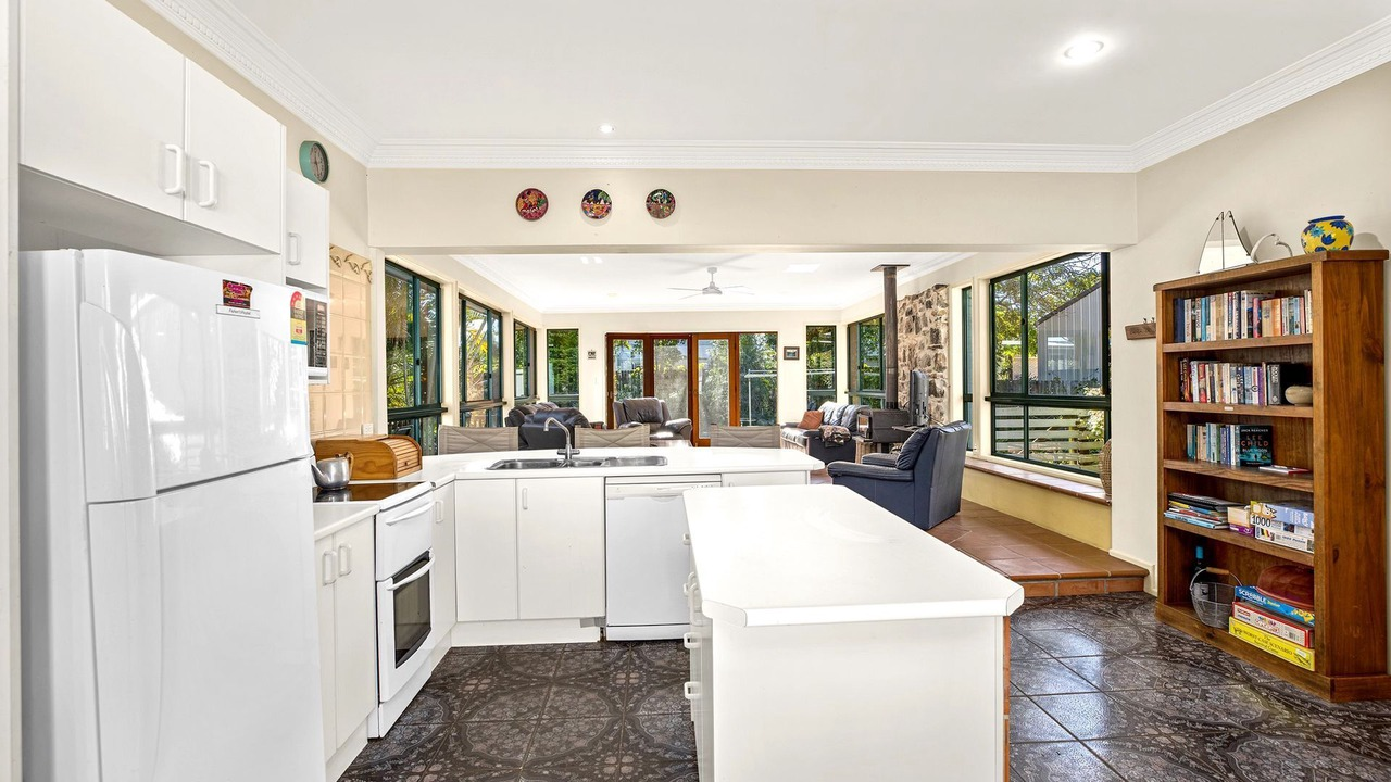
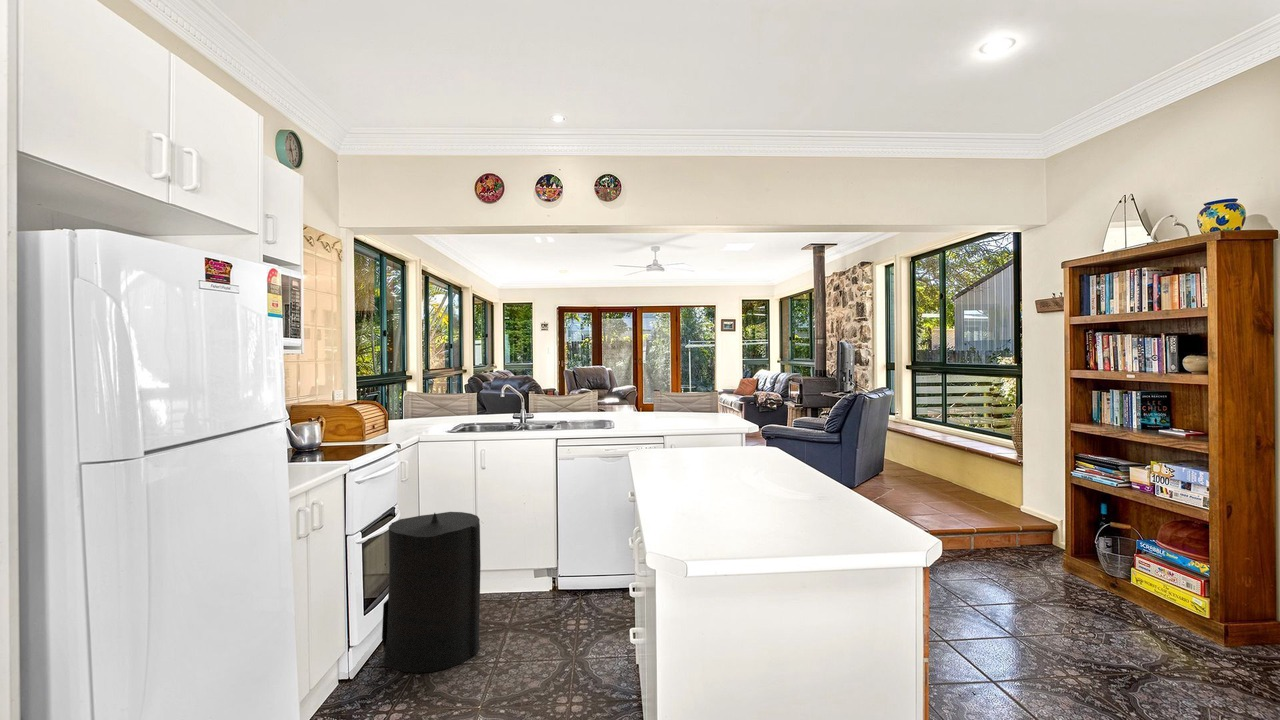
+ trash can (435, 580)
